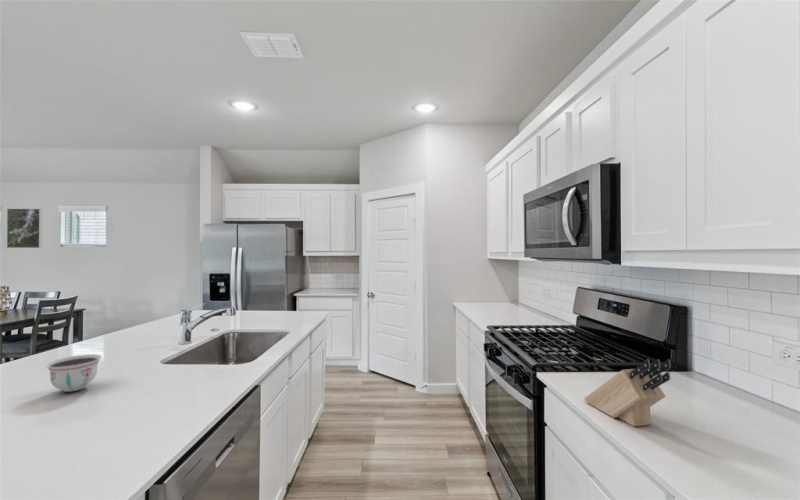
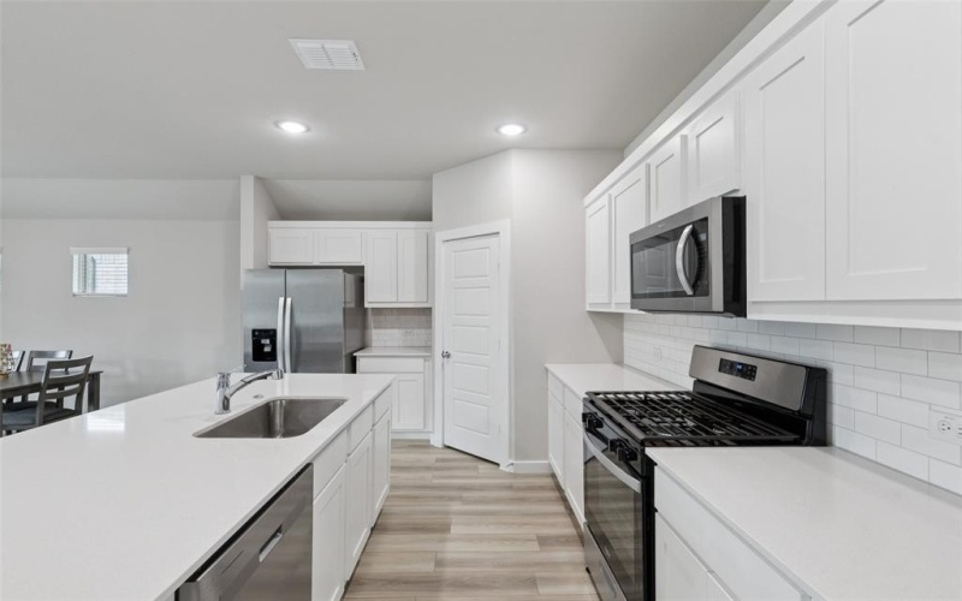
- knife block (626, 382)
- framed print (24, 228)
- bowl (74, 374)
